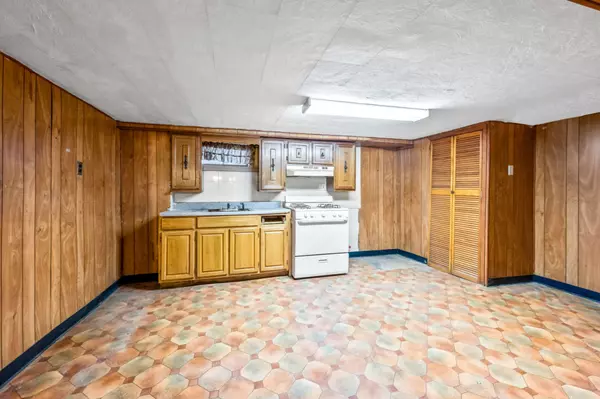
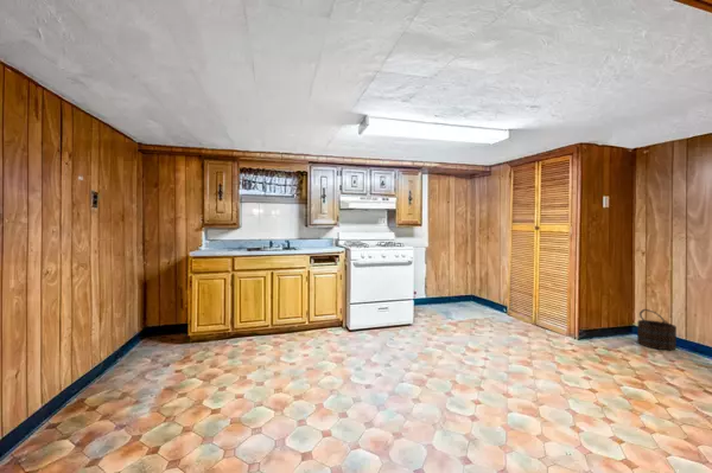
+ bucket (656, 328)
